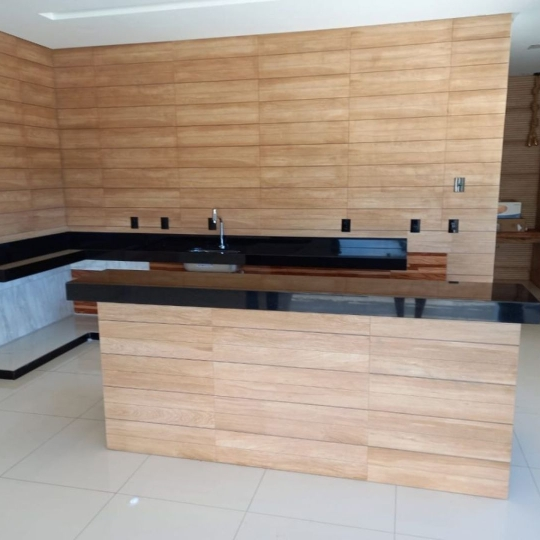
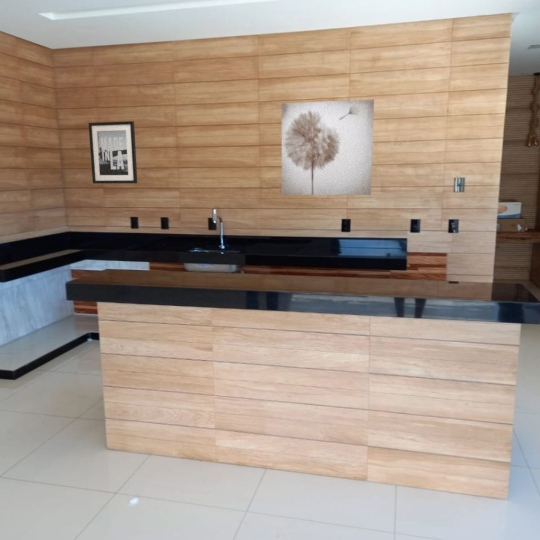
+ wall art (326, 149)
+ wall art (113, 153)
